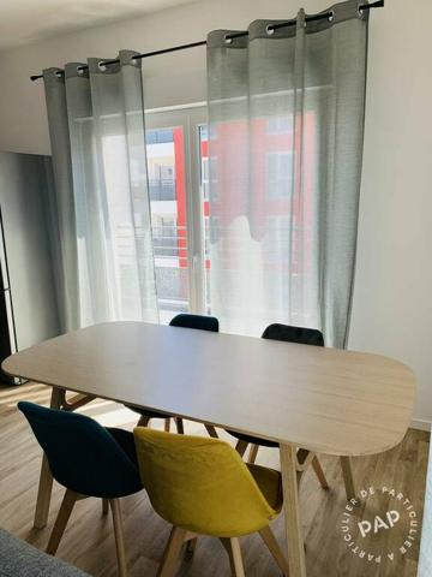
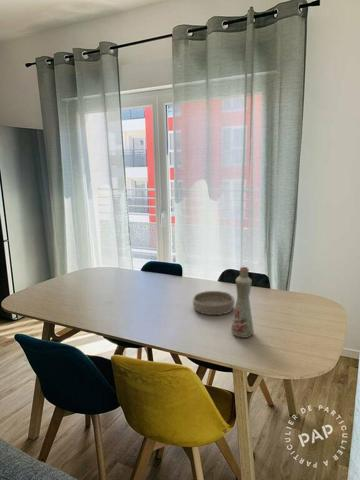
+ bowl (213, 302)
+ bottle (243, 300)
